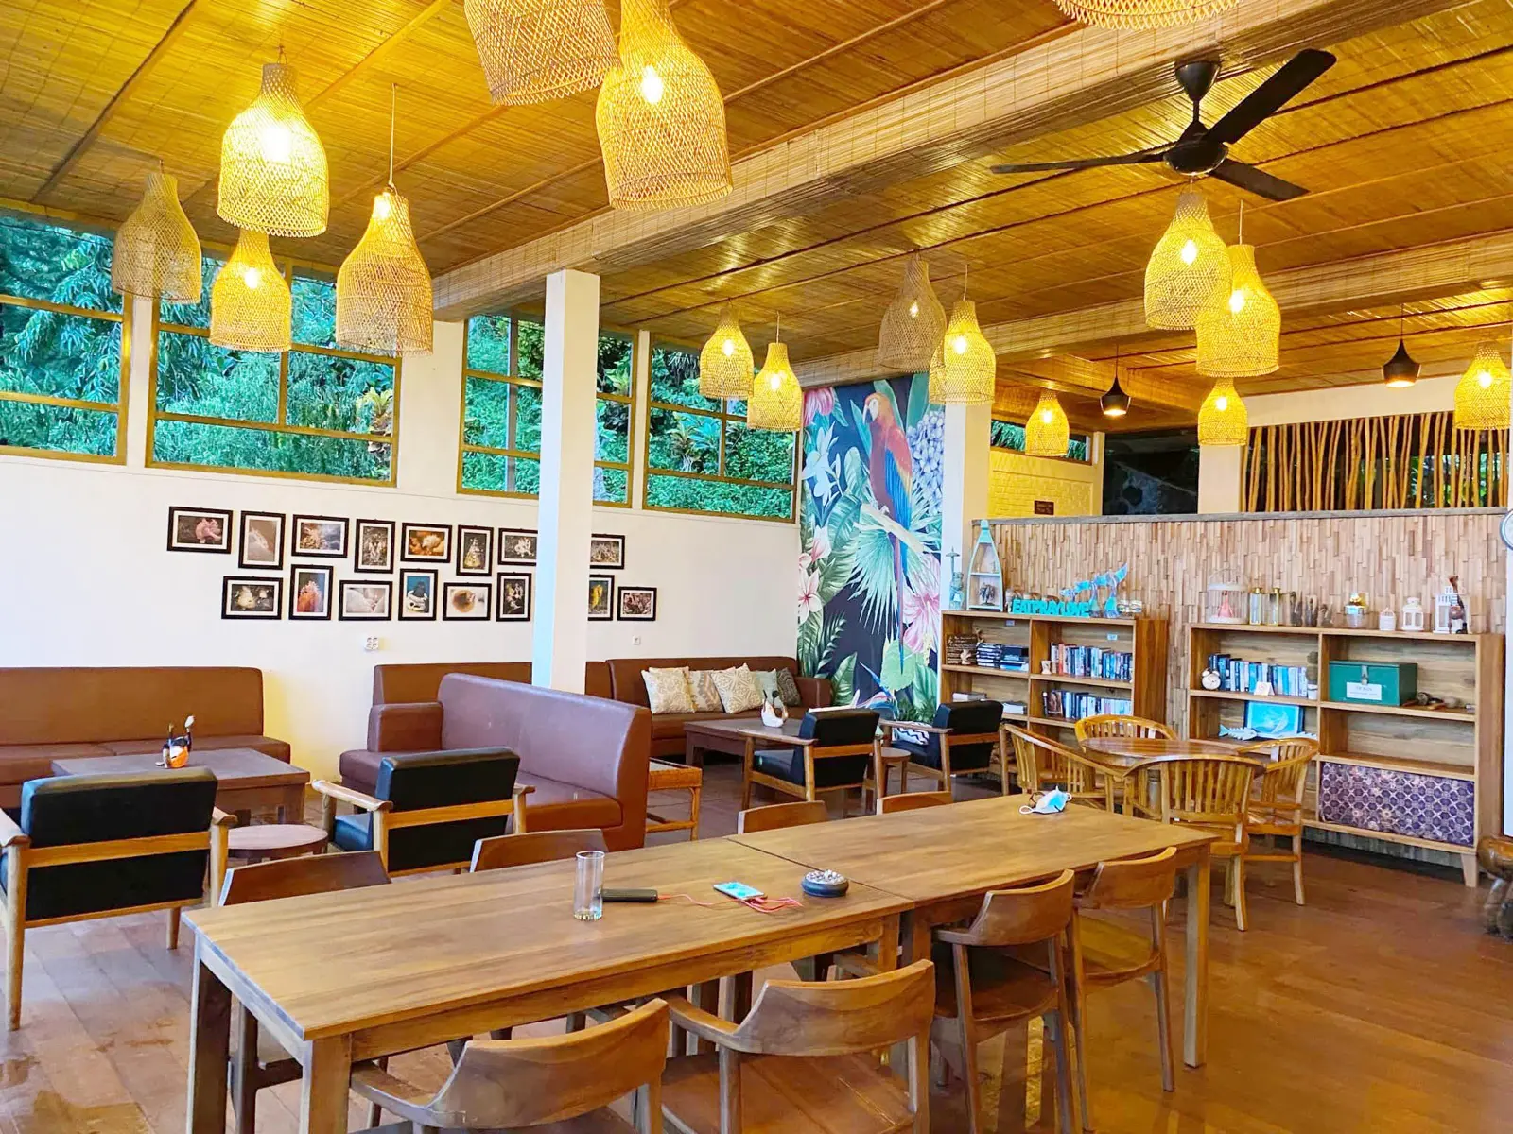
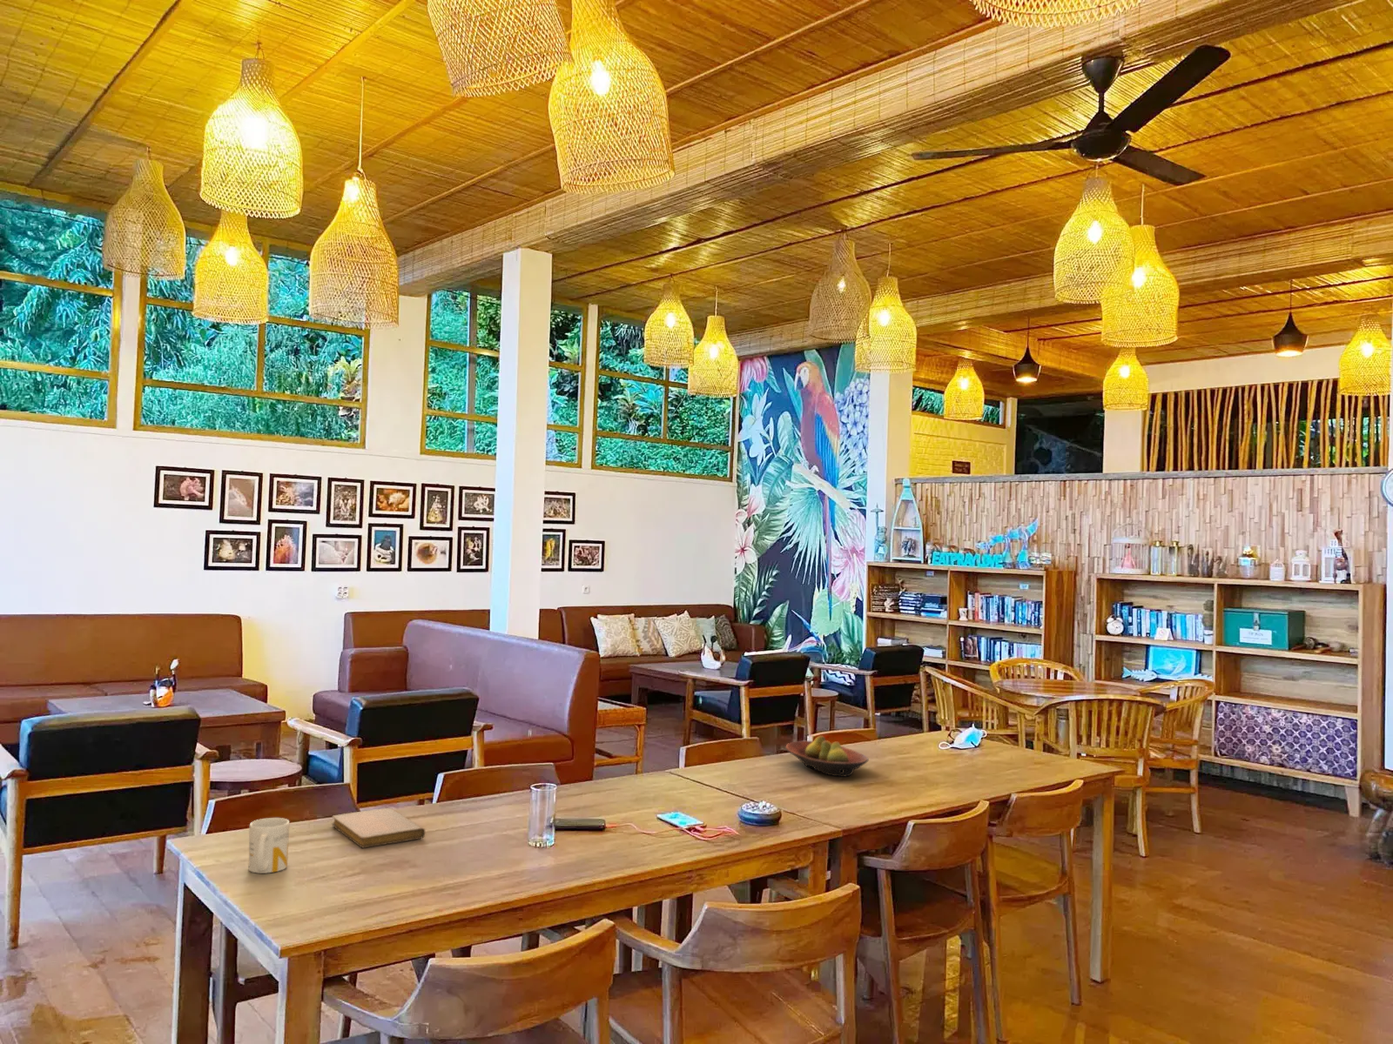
+ fruit bowl (825, 753)
+ mug (270, 847)
+ notebook (377, 826)
